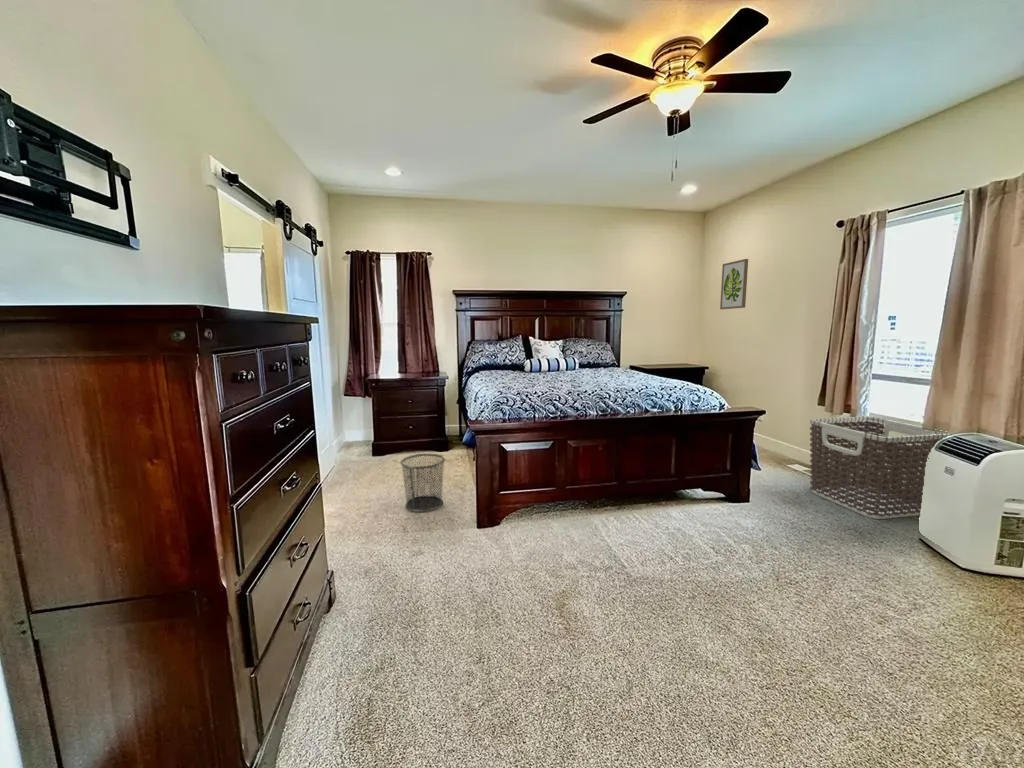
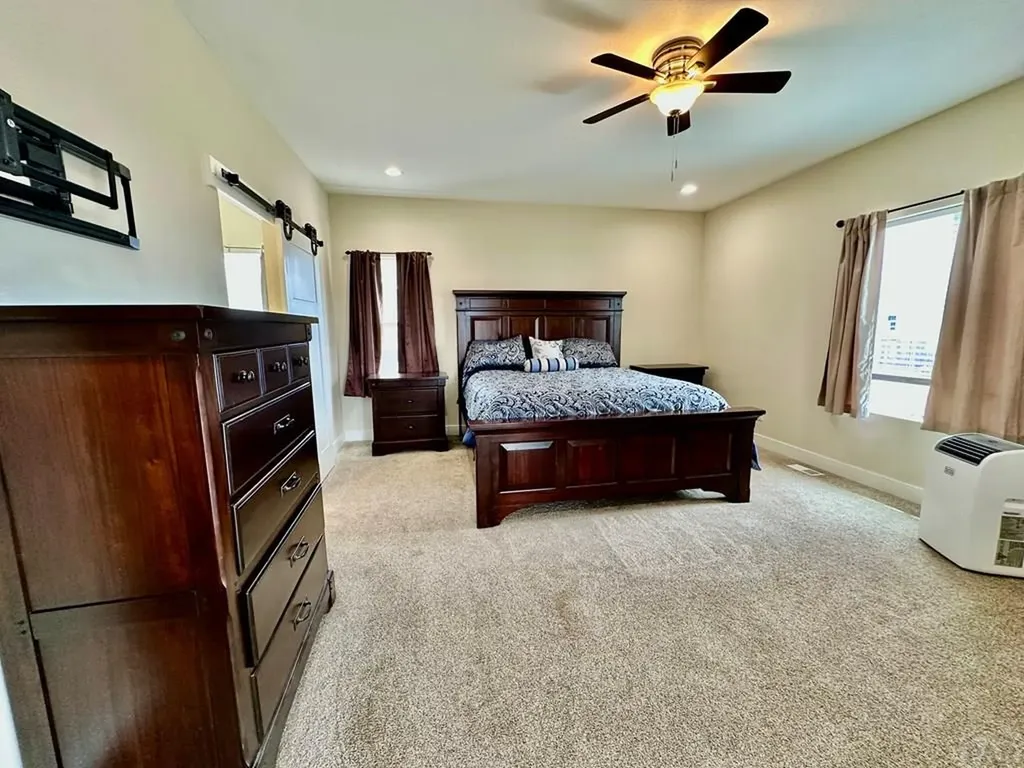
- wall art (733, 285)
- waste bin (423, 481)
- clothes hamper (871, 463)
